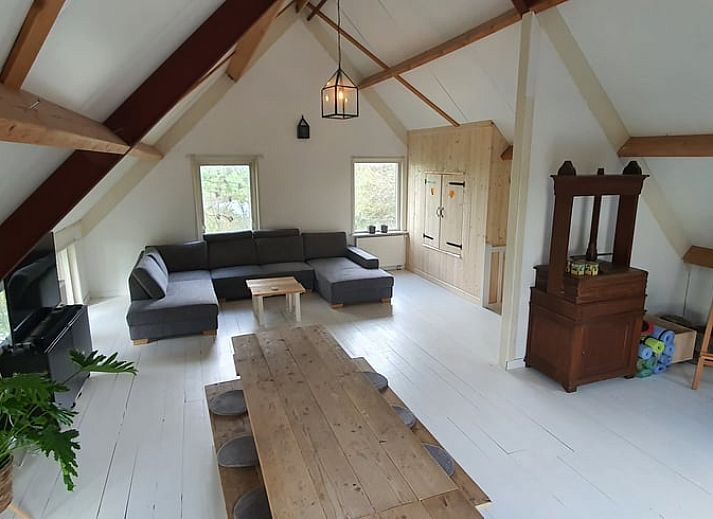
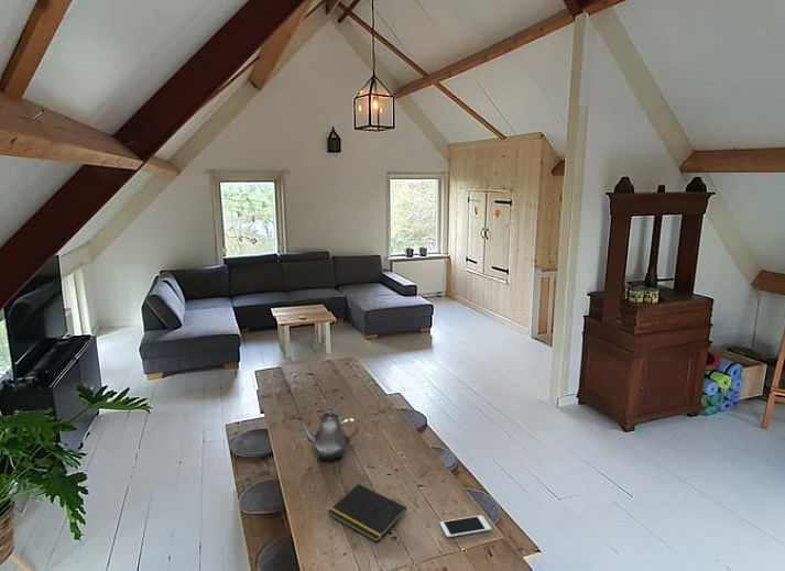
+ notepad (367, 510)
+ cell phone (465, 526)
+ teapot (329, 430)
